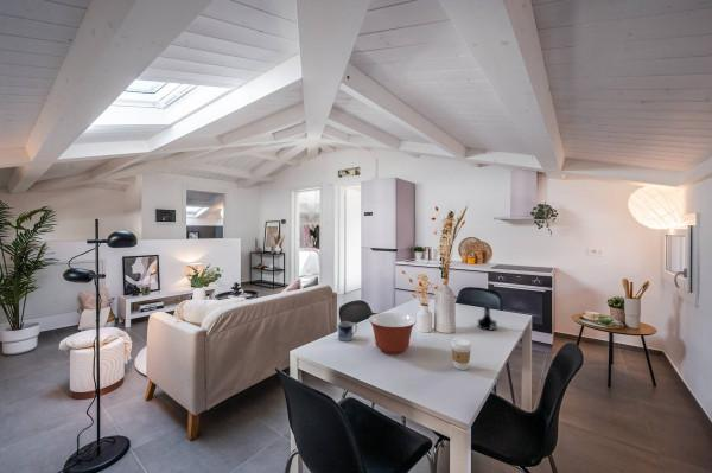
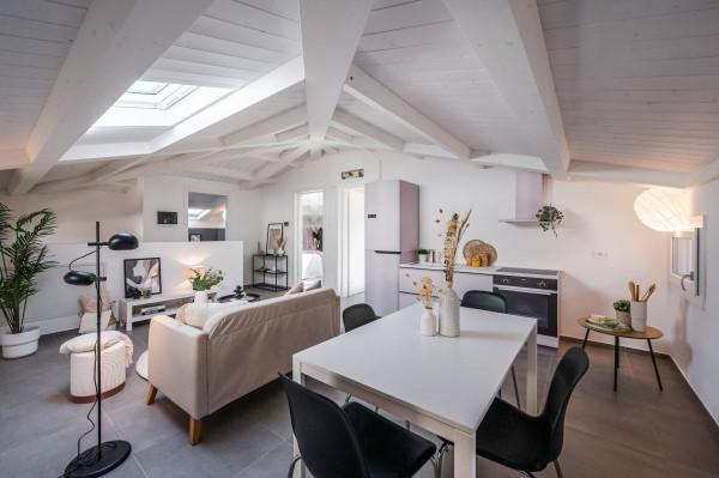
- mug (348, 331)
- tequila bottle (487, 317)
- mixing bowl (392, 333)
- coffee cup (460, 353)
